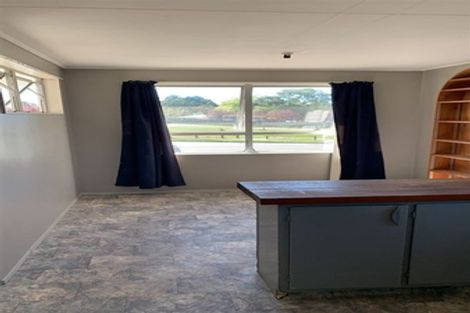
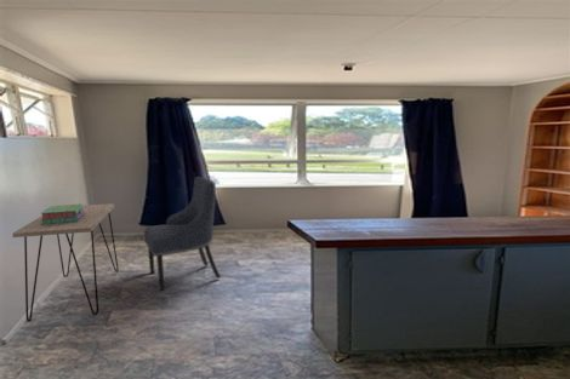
+ chair (182, 229)
+ desk (74, 254)
+ stack of books (63, 213)
